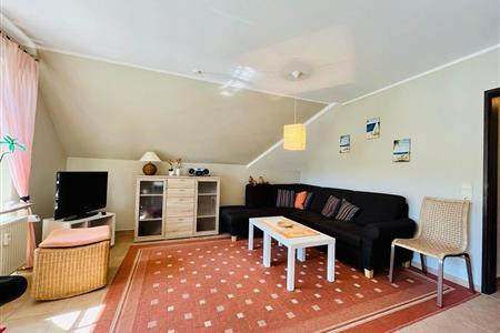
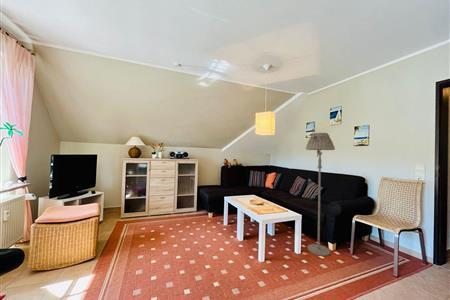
+ floor lamp (319, 191)
